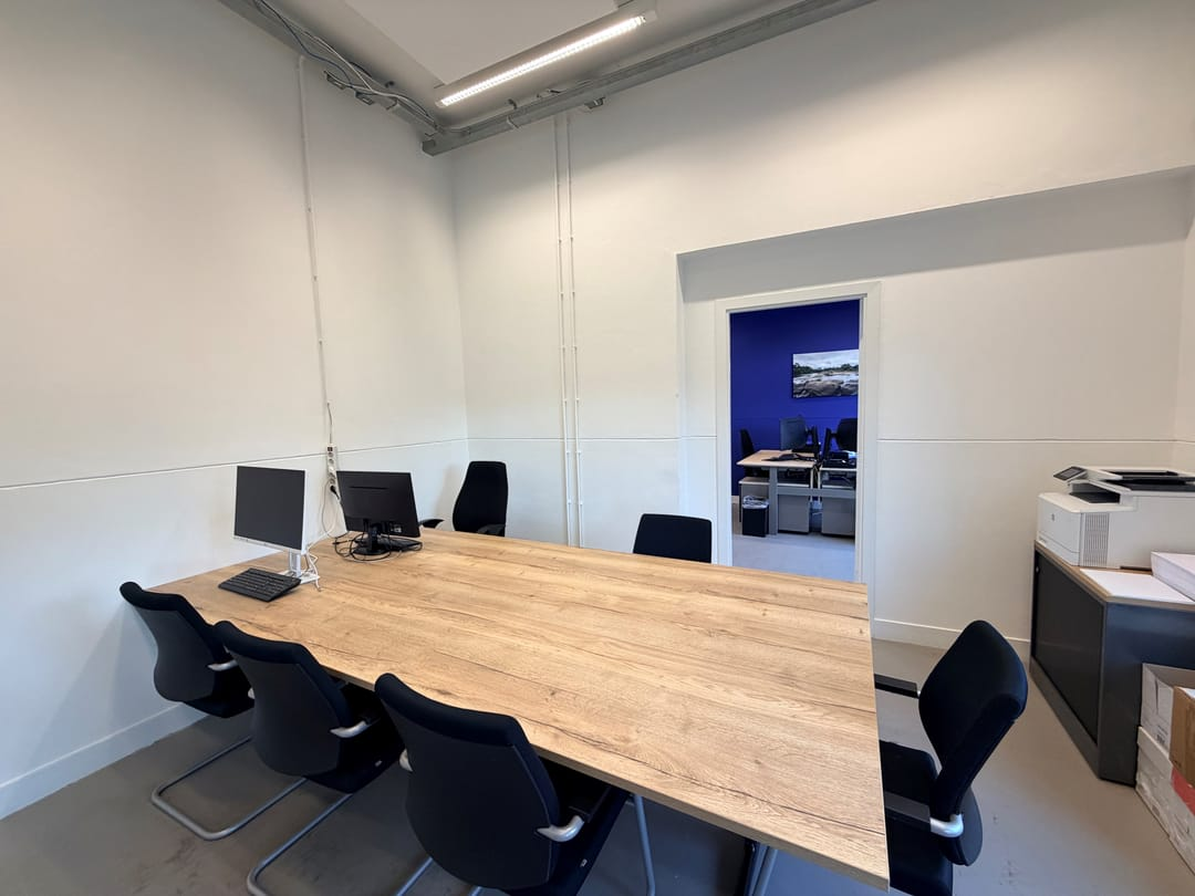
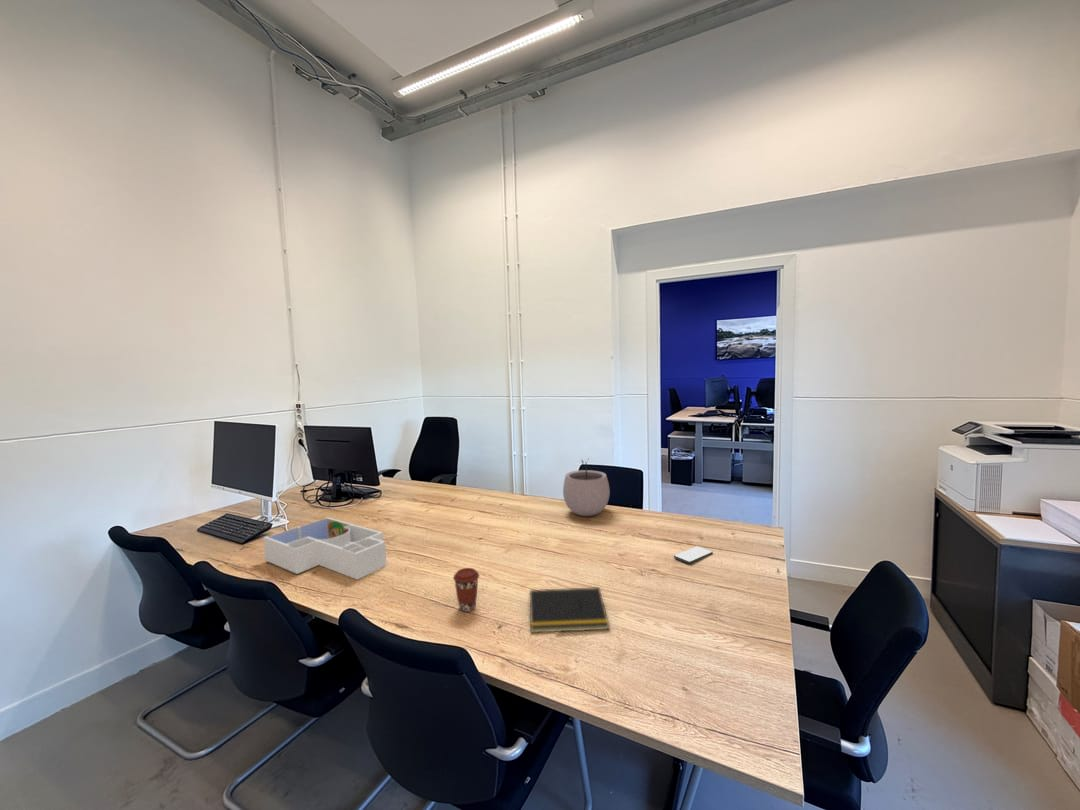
+ smartphone (693, 554)
+ plant pot (586, 485)
+ notepad (567, 608)
+ coffee cup (466, 590)
+ desk organizer (330, 548)
